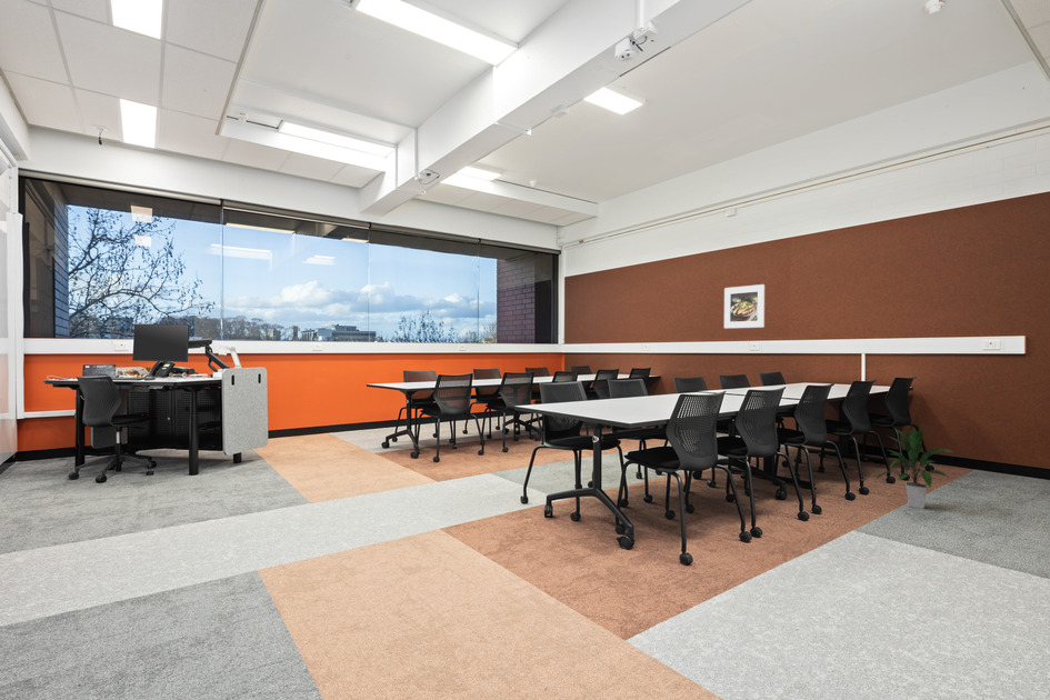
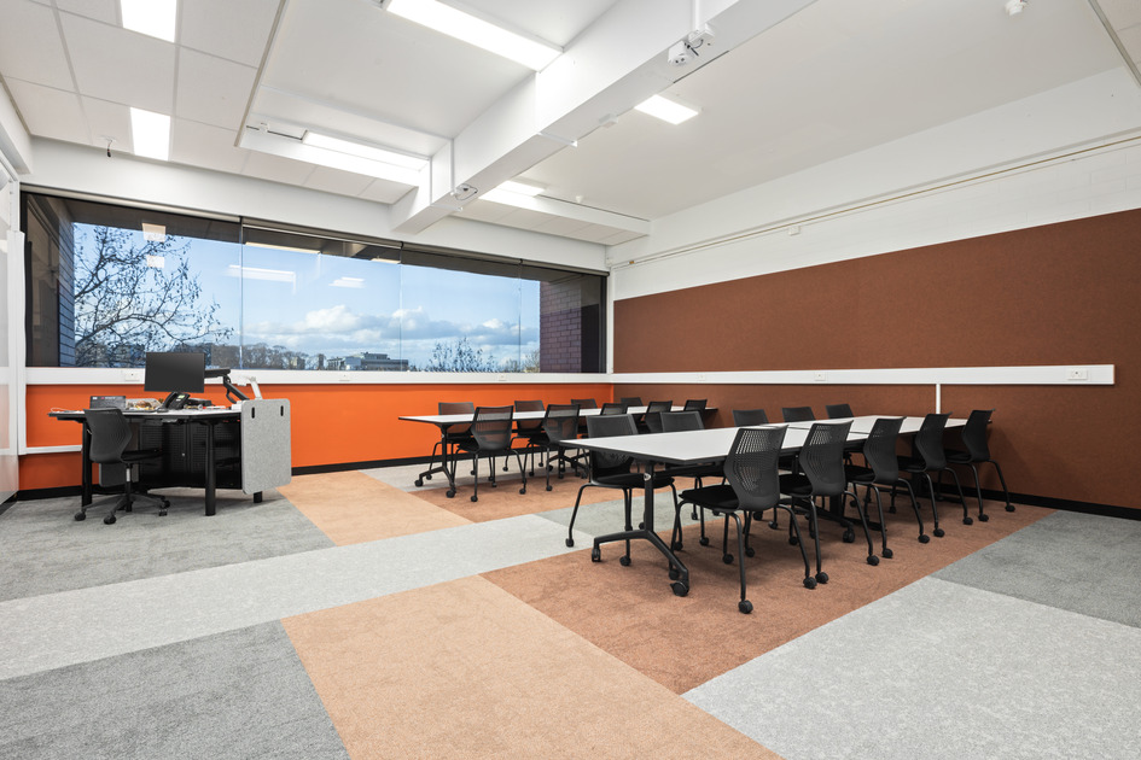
- indoor plant (913, 464)
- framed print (743, 307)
